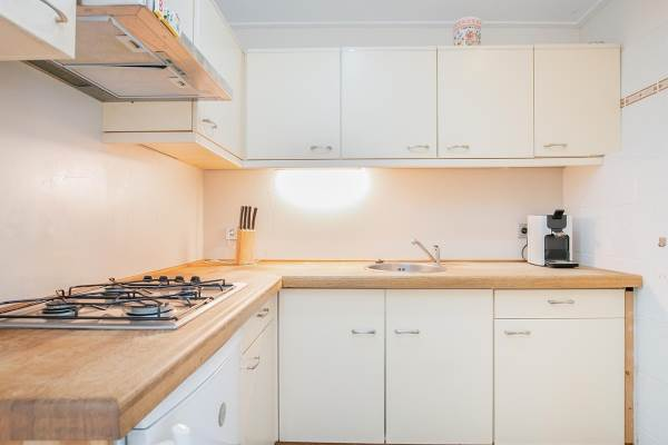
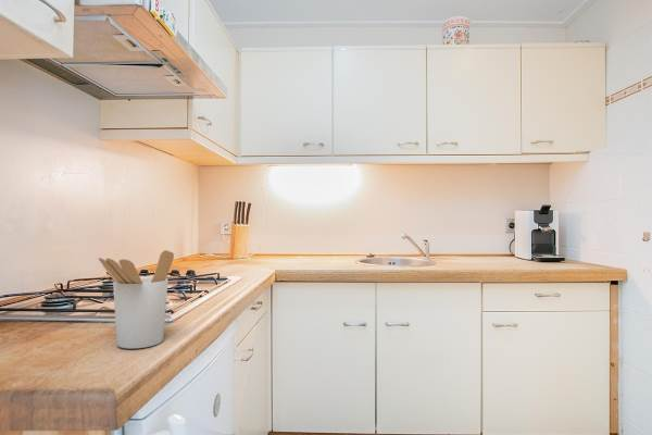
+ utensil holder (134, 298)
